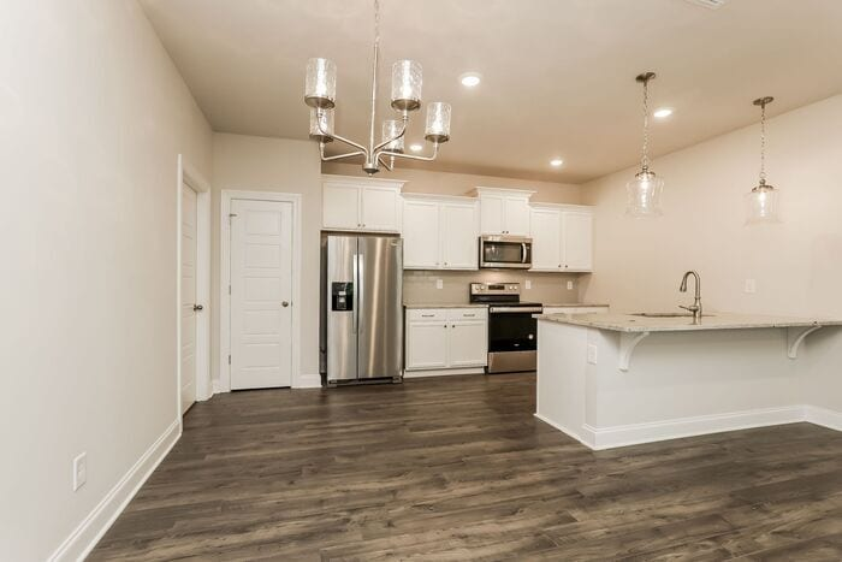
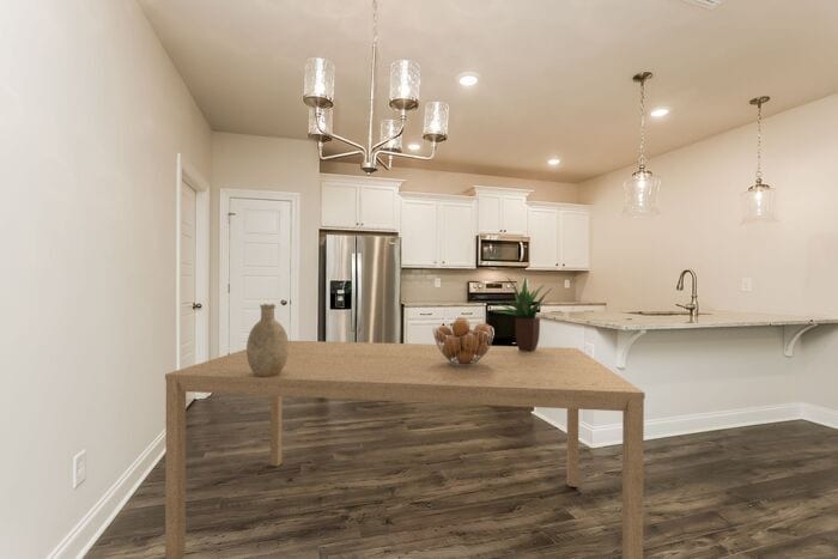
+ potted plant (522, 312)
+ fruit basket (463, 340)
+ dining table (409, 401)
+ decorative vase (267, 338)
